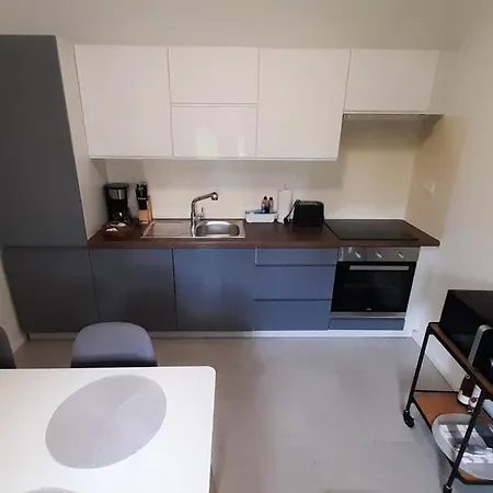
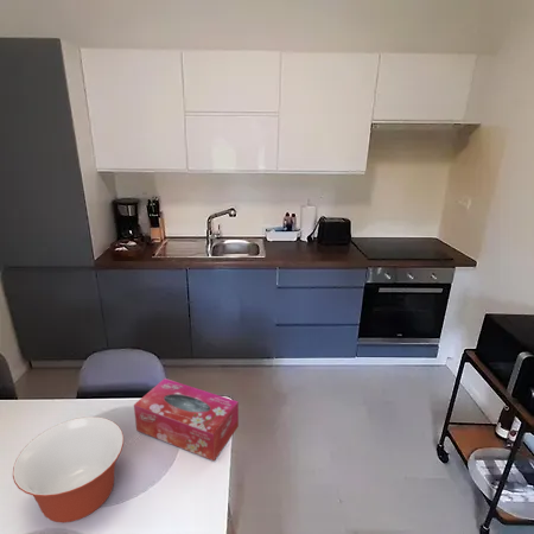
+ tissue box (186, 415)
+ mixing bowl (75, 475)
